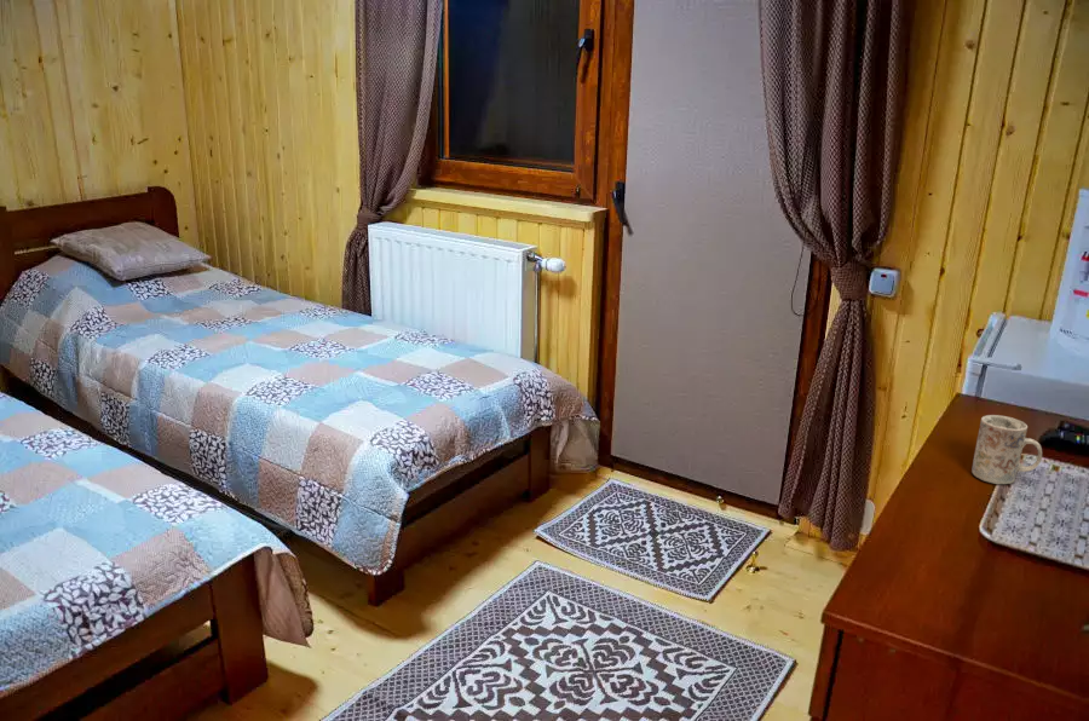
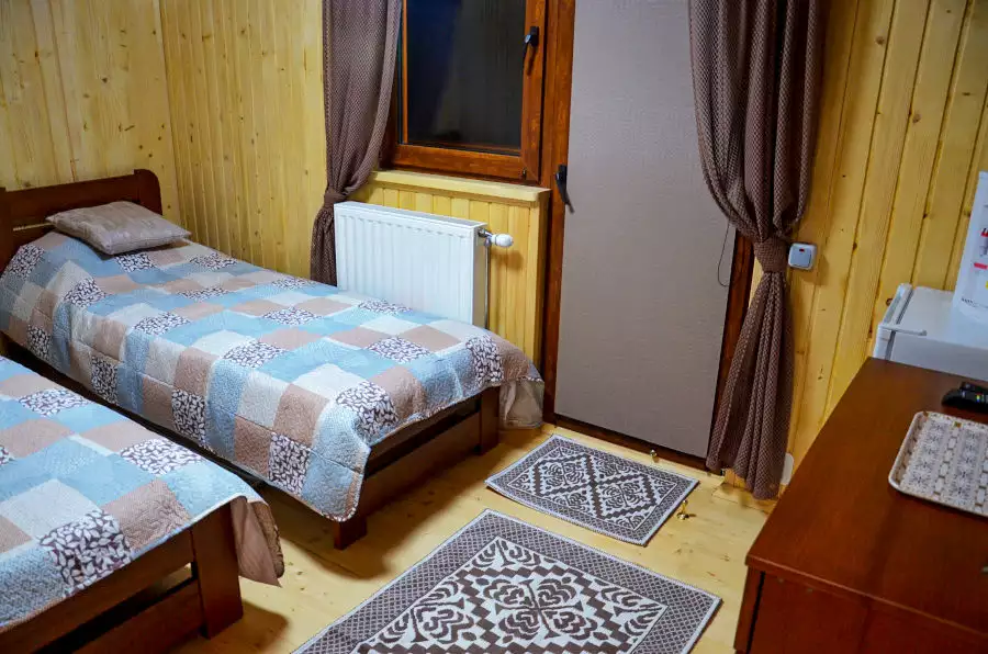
- mug (1006, 450)
